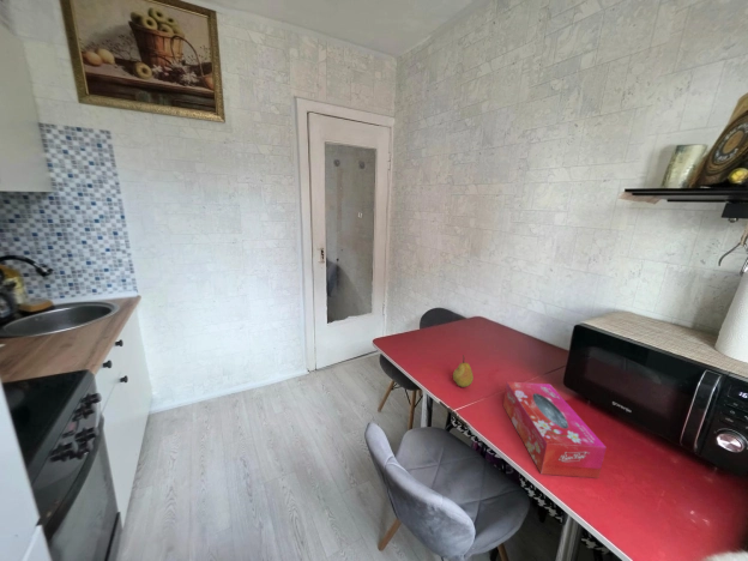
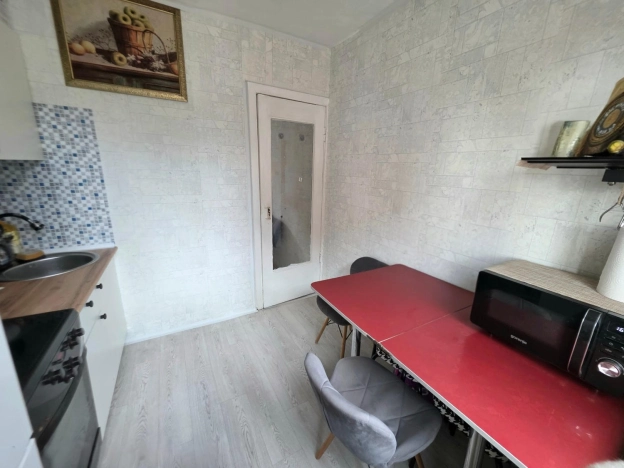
- fruit (463, 372)
- tissue box (545, 423)
